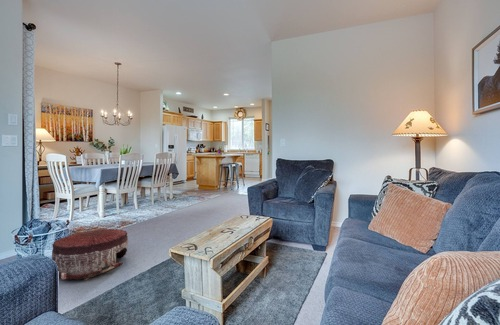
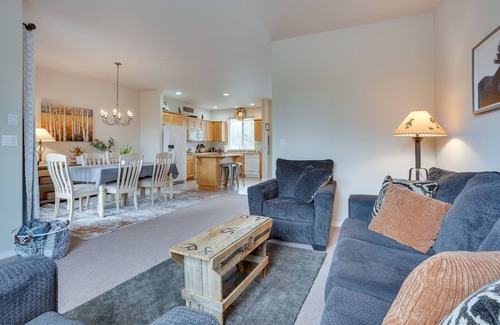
- pouf (92, 249)
